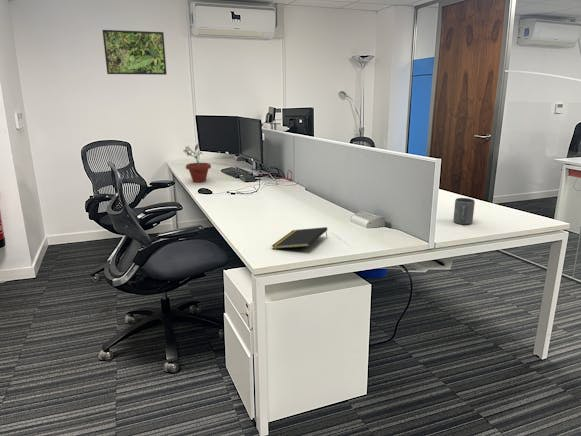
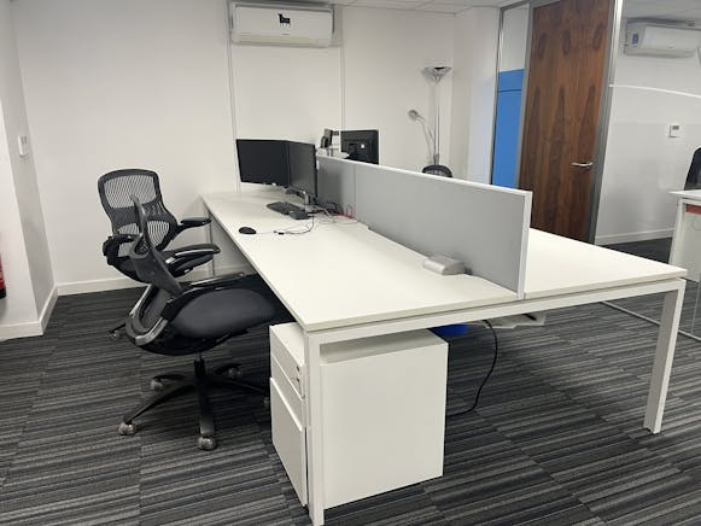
- notepad (300, 237)
- potted plant (197, 161)
- mug (463, 211)
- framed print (135, 52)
